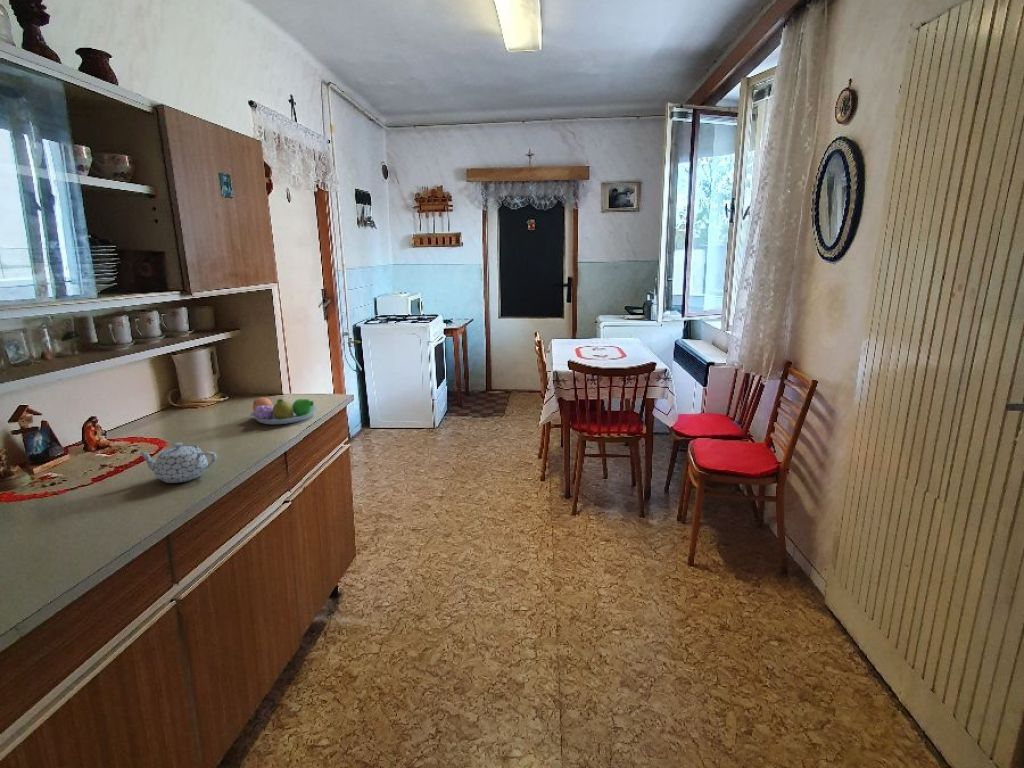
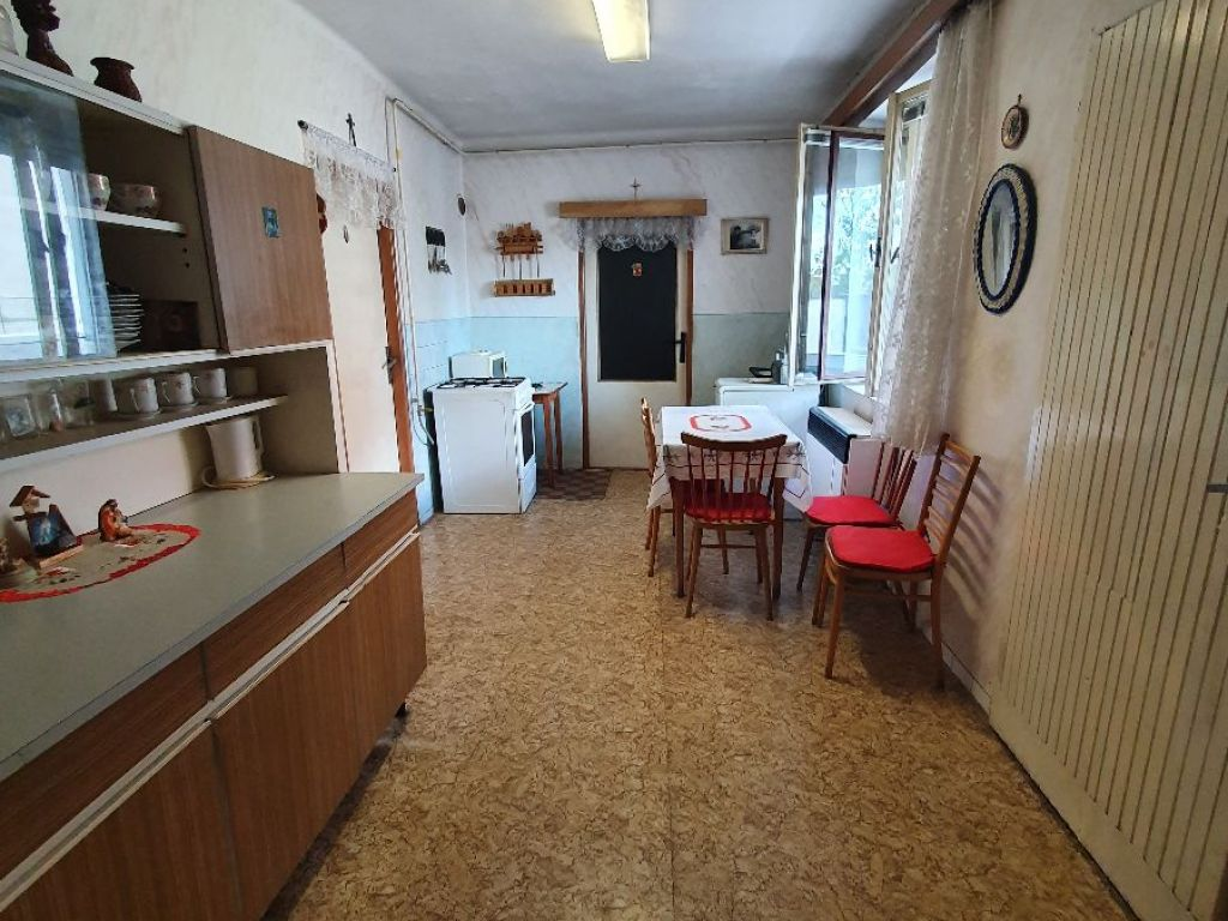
- fruit bowl (285, 405)
- teapot (177, 460)
